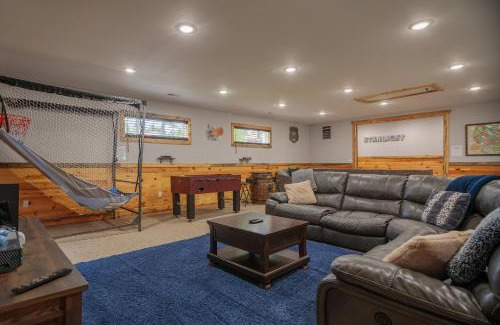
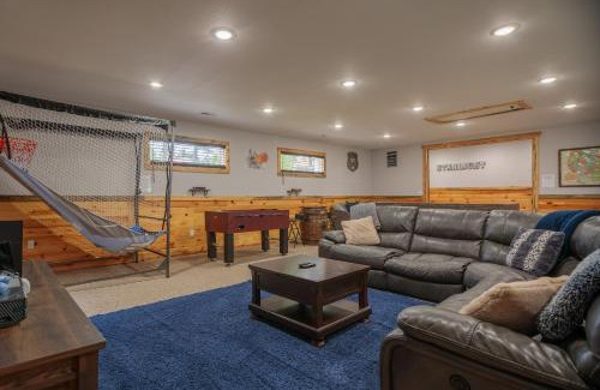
- remote control (44, 279)
